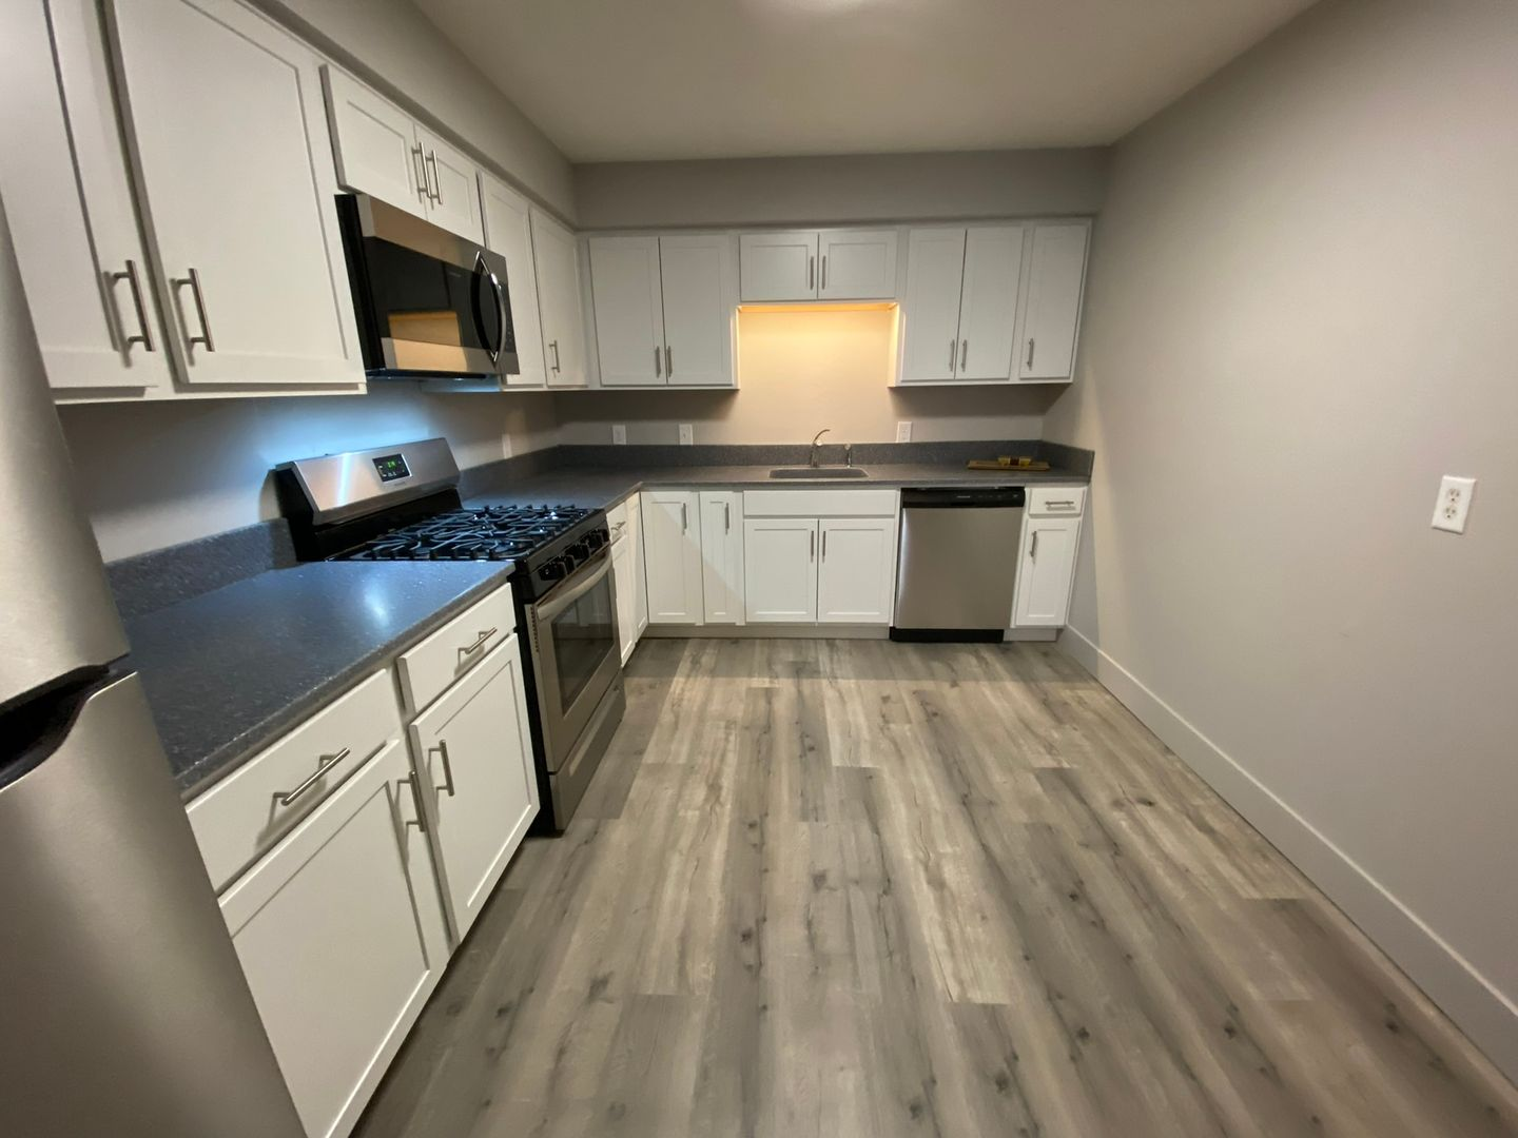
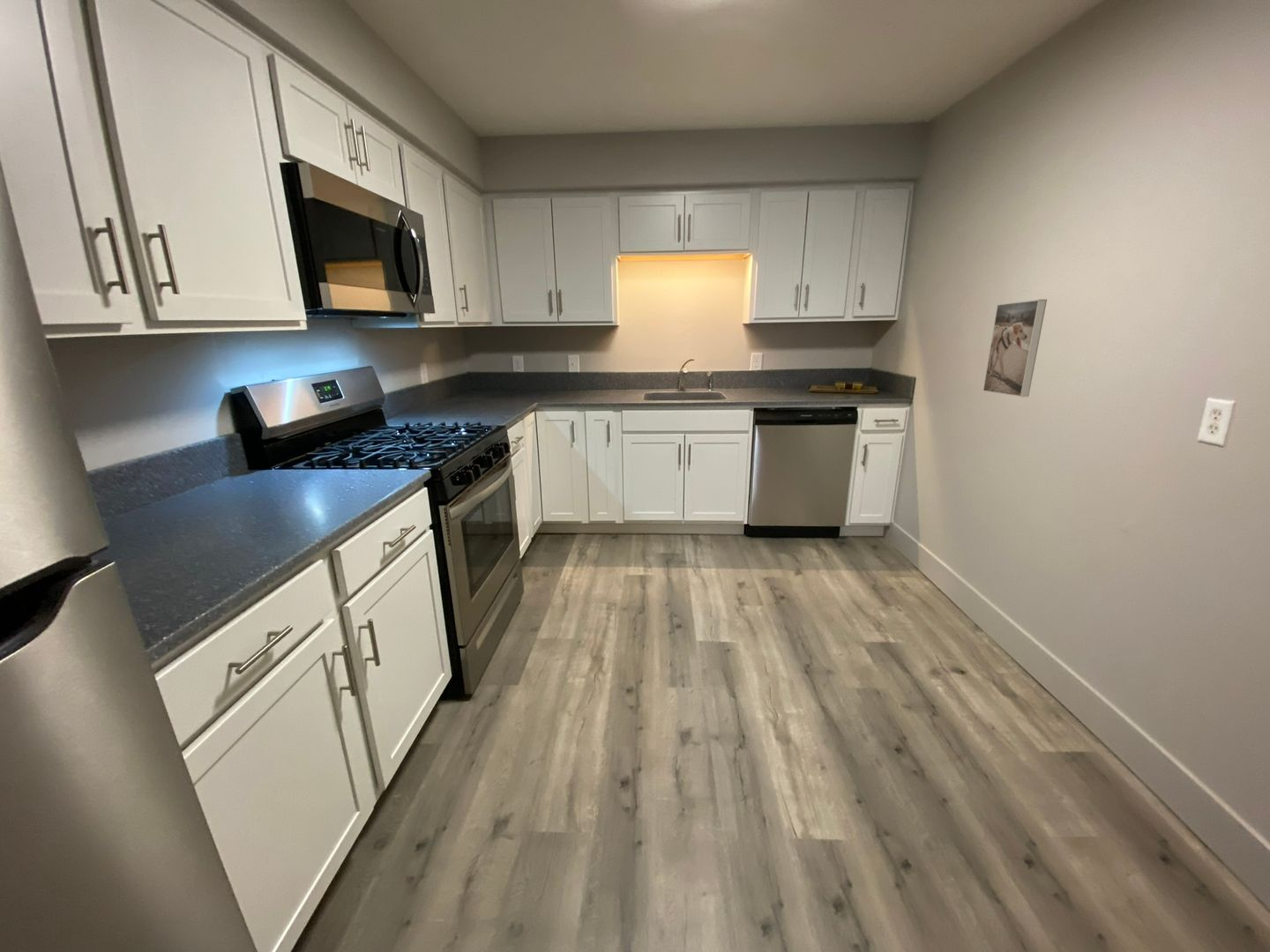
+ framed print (1012, 348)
